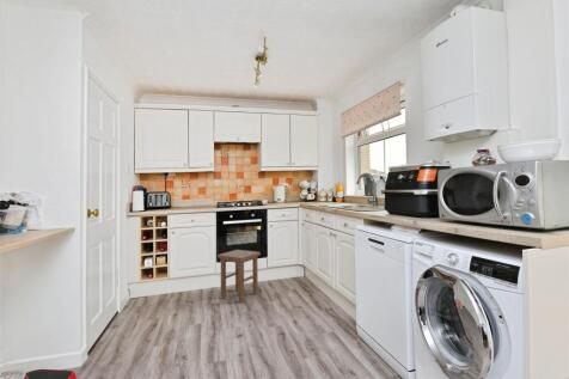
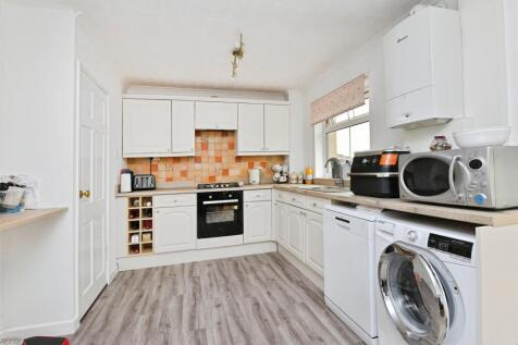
- stool (239, 274)
